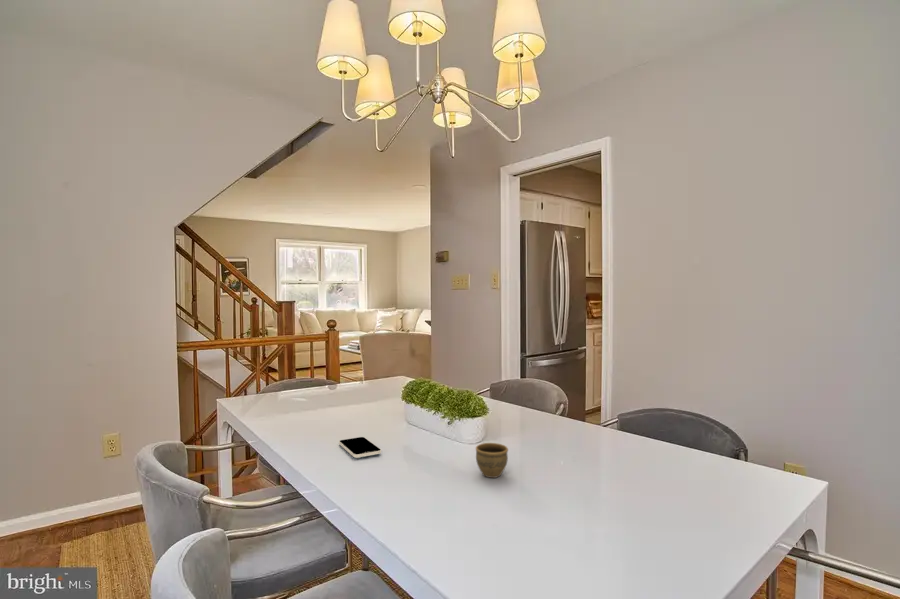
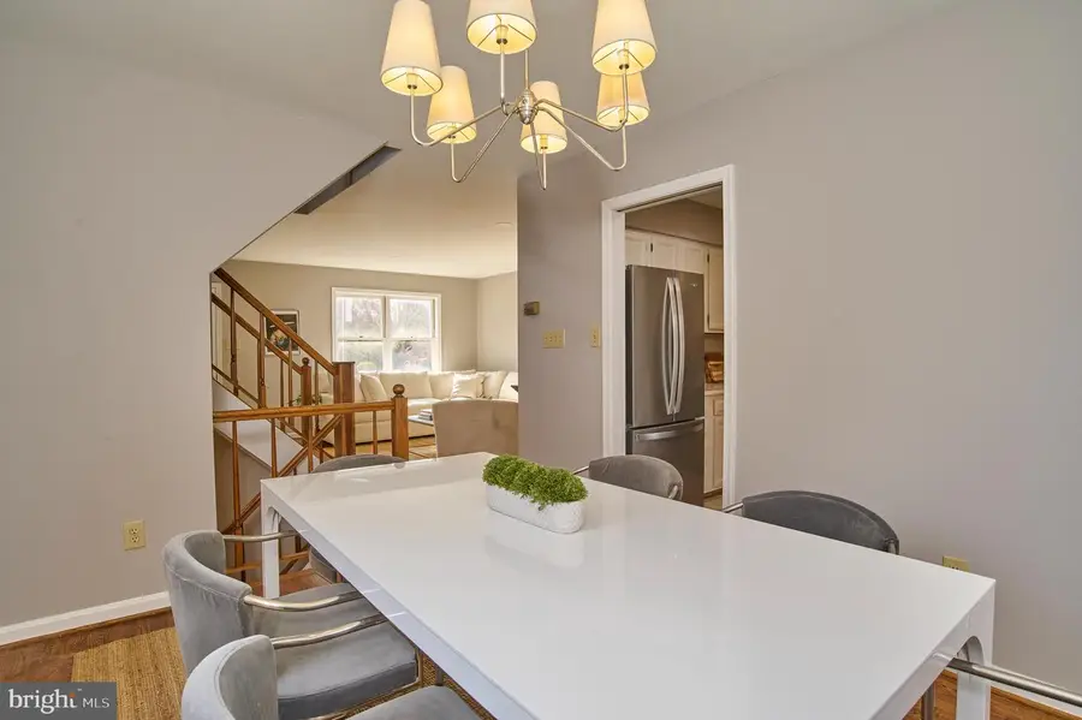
- smartphone (359, 446)
- cup (494, 459)
